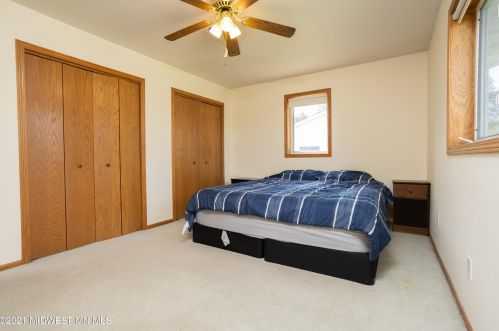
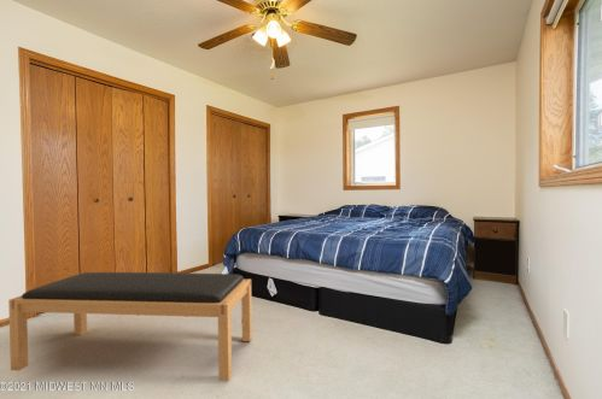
+ bench (141, 313)
